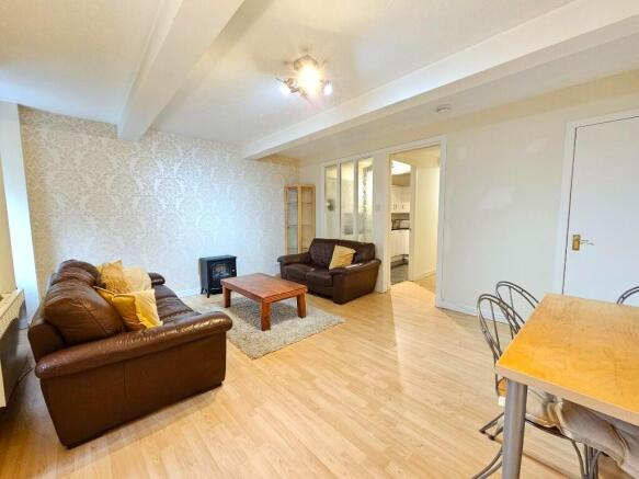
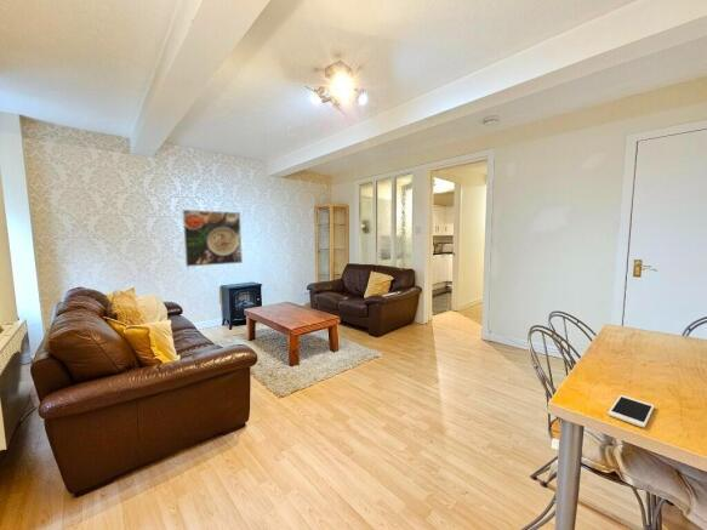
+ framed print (213, 238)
+ cell phone (631, 410)
